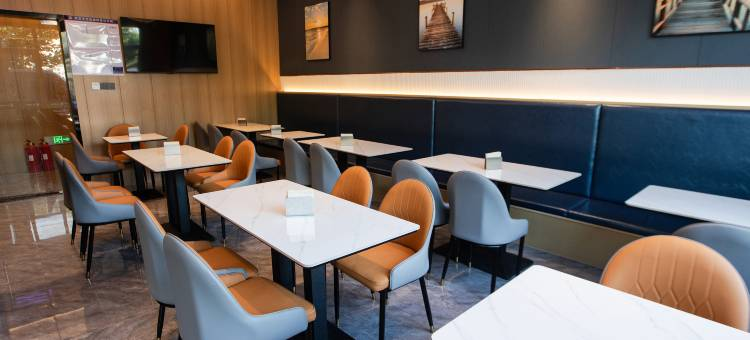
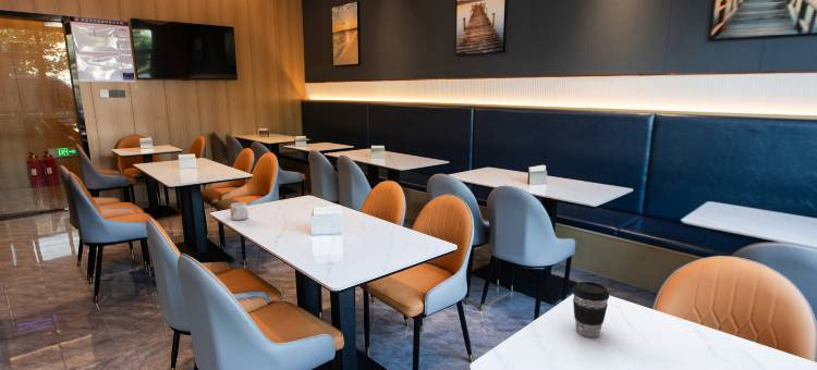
+ coffee cup (589, 309)
+ mug (240, 211)
